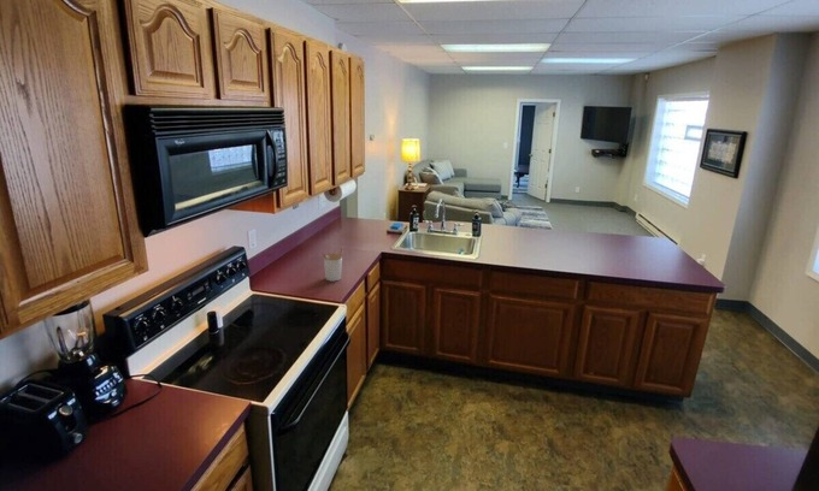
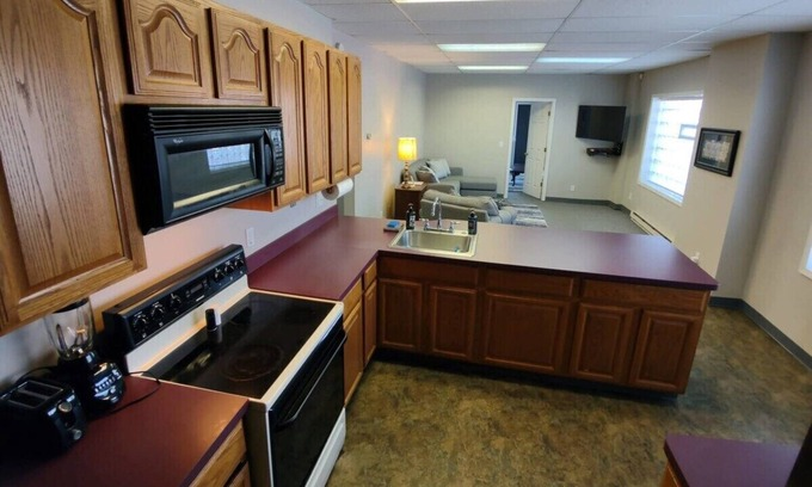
- utensil holder (334, 264)
